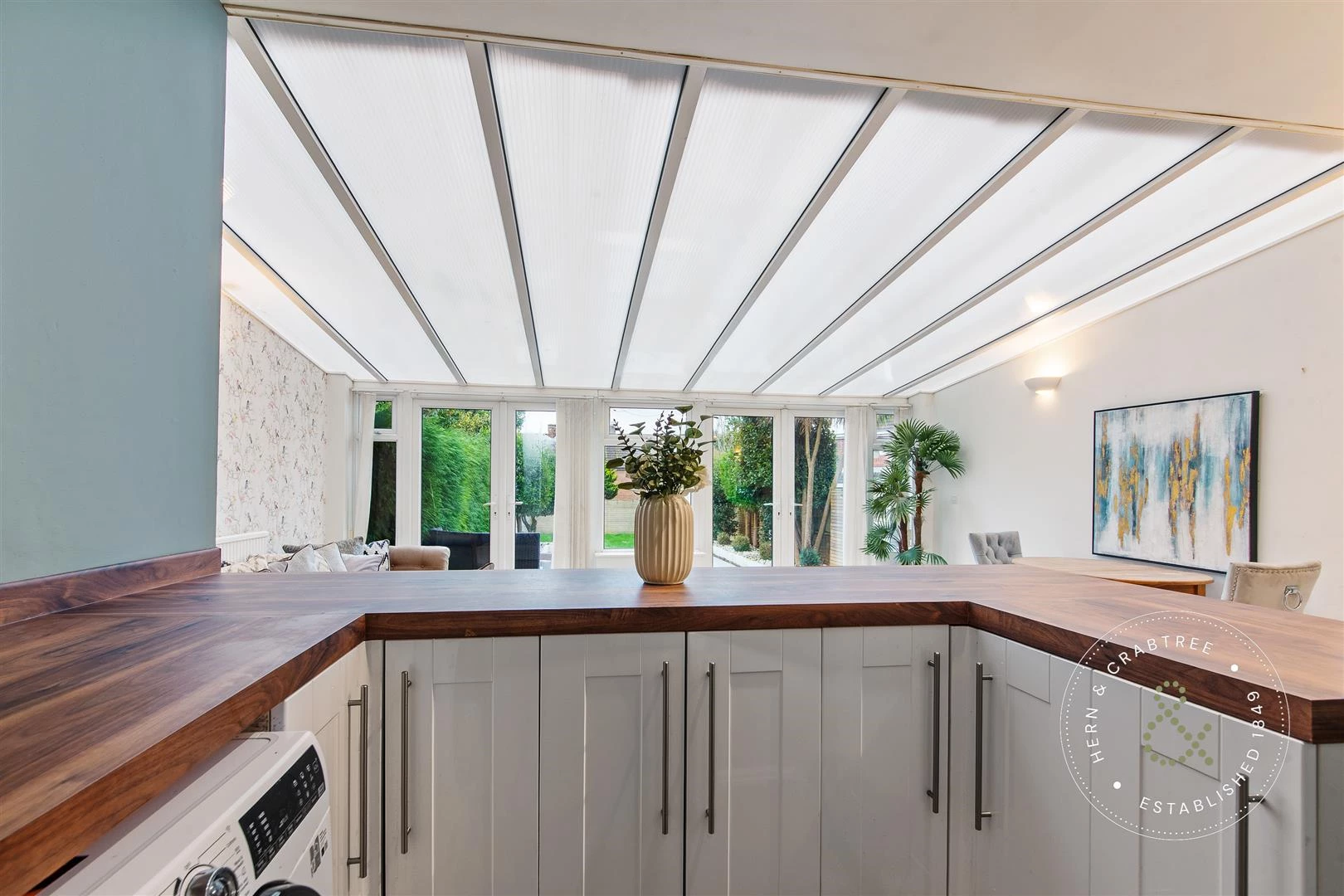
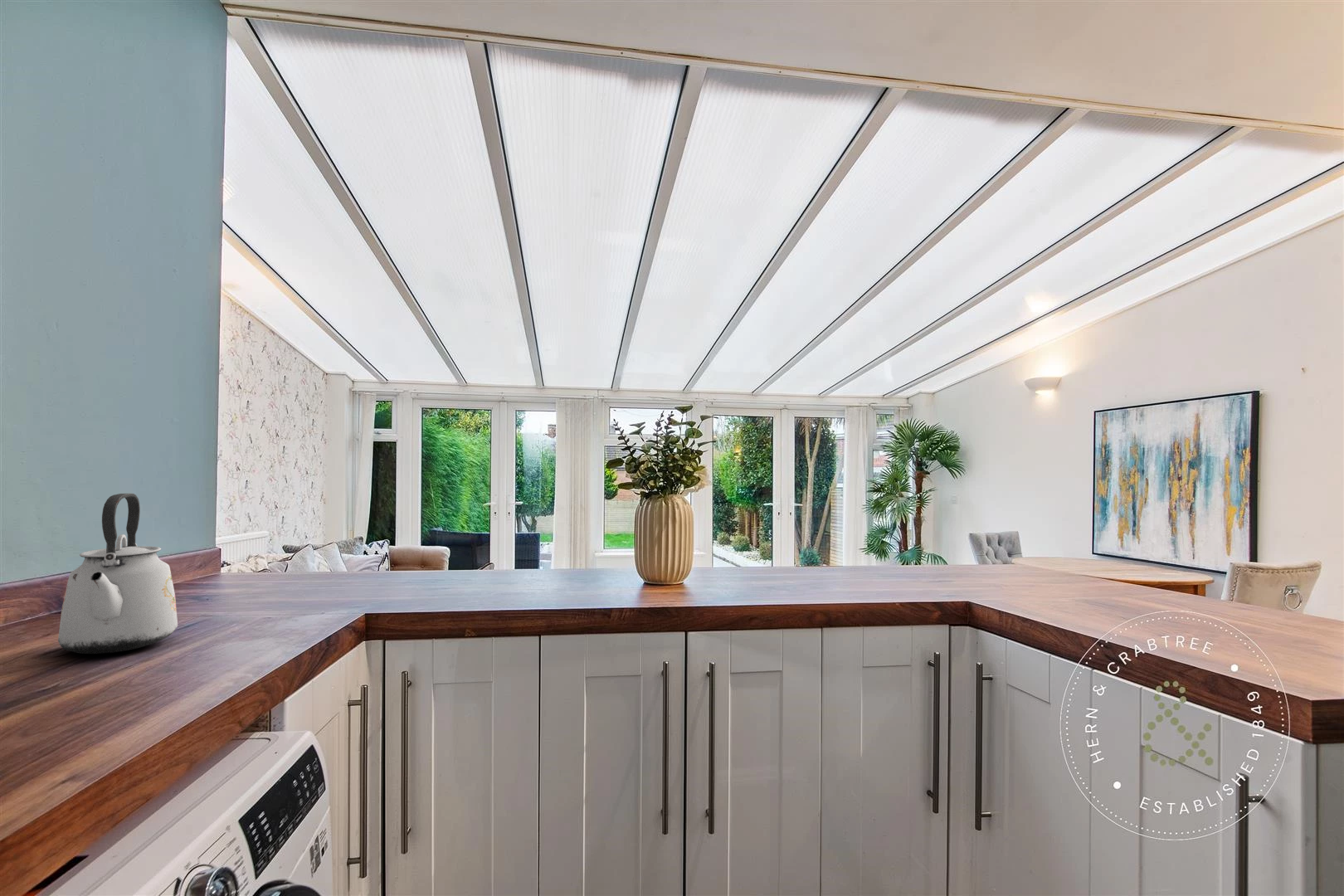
+ kettle (115, 572)
